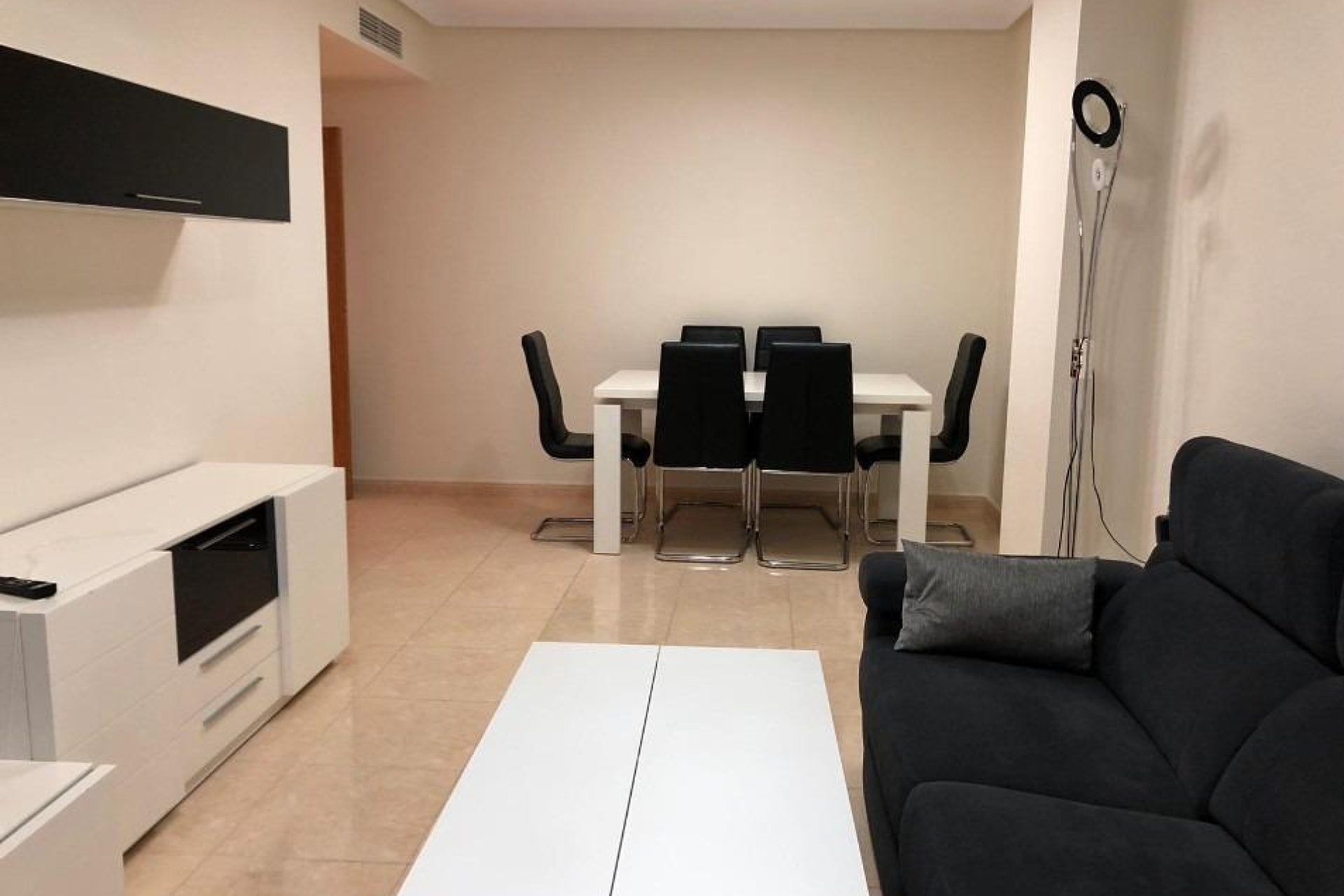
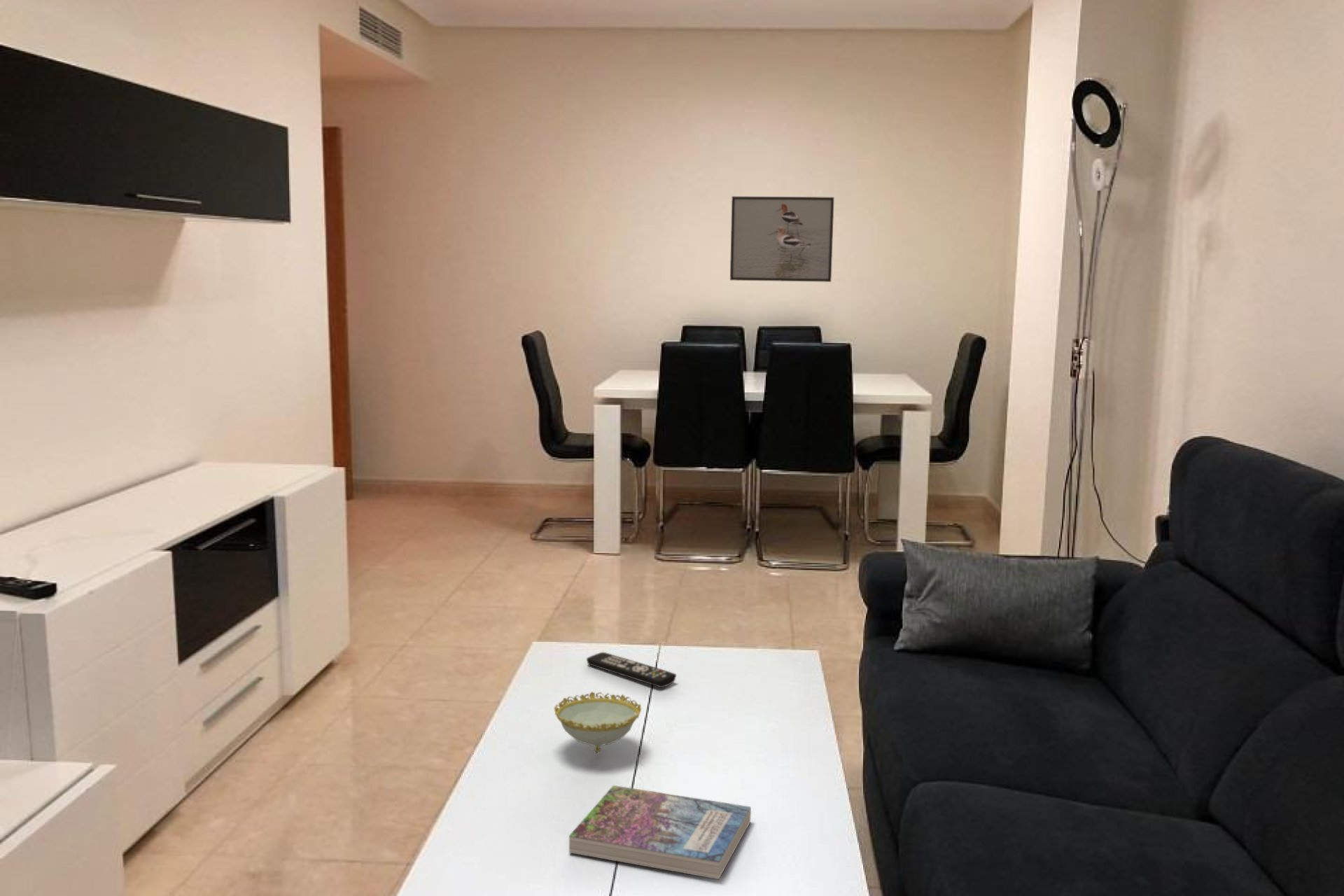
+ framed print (781, 239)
+ decorative bowl (597, 729)
+ book (662, 828)
+ remote control (630, 669)
